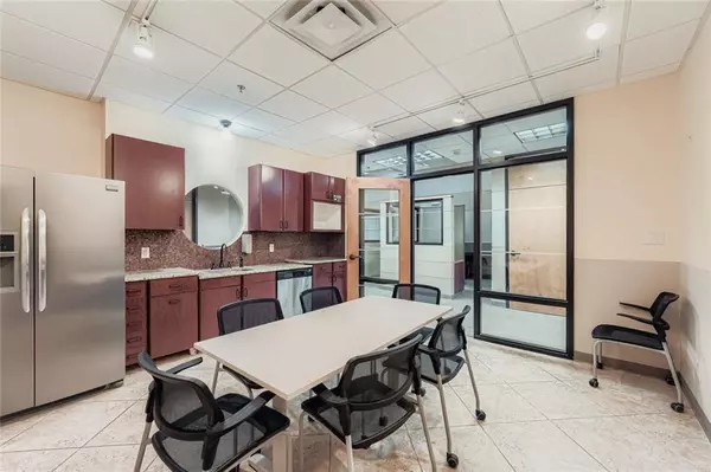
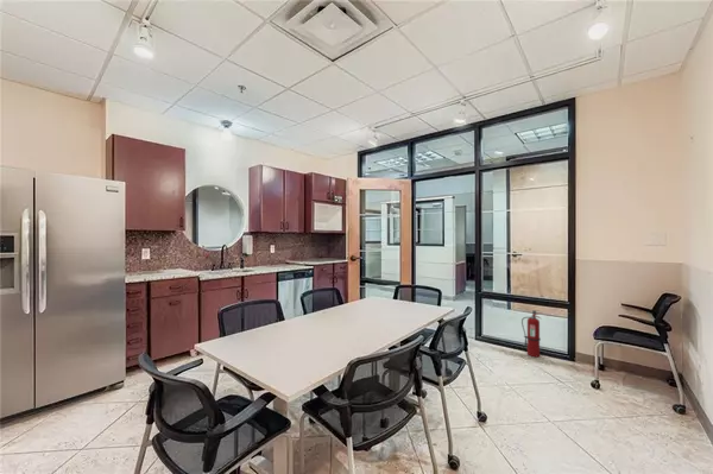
+ fire extinguisher (531, 333)
